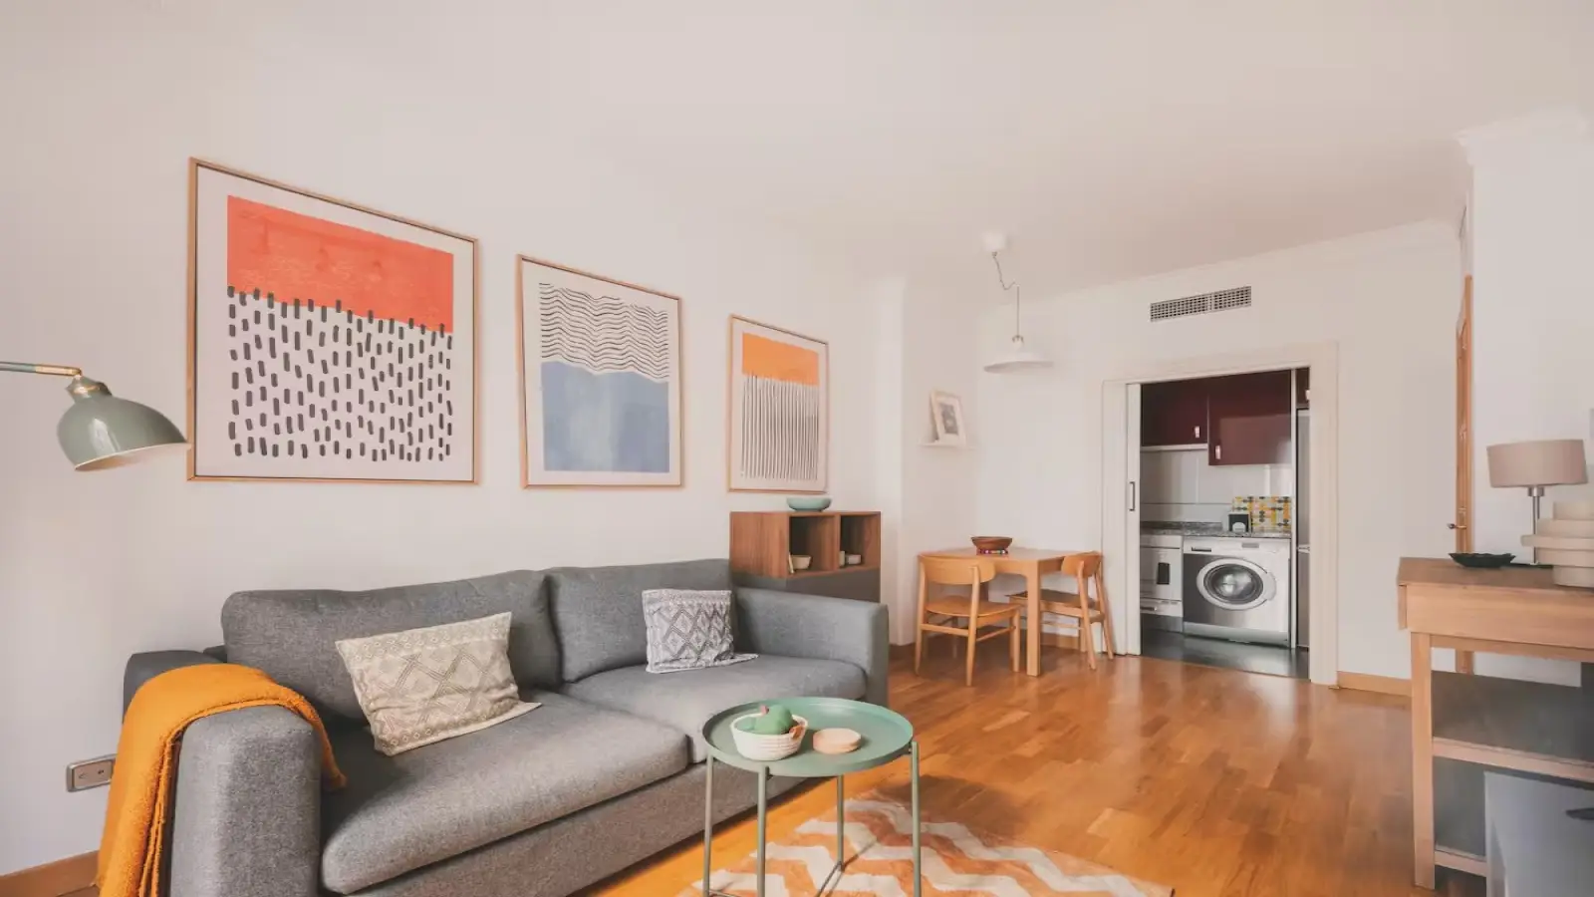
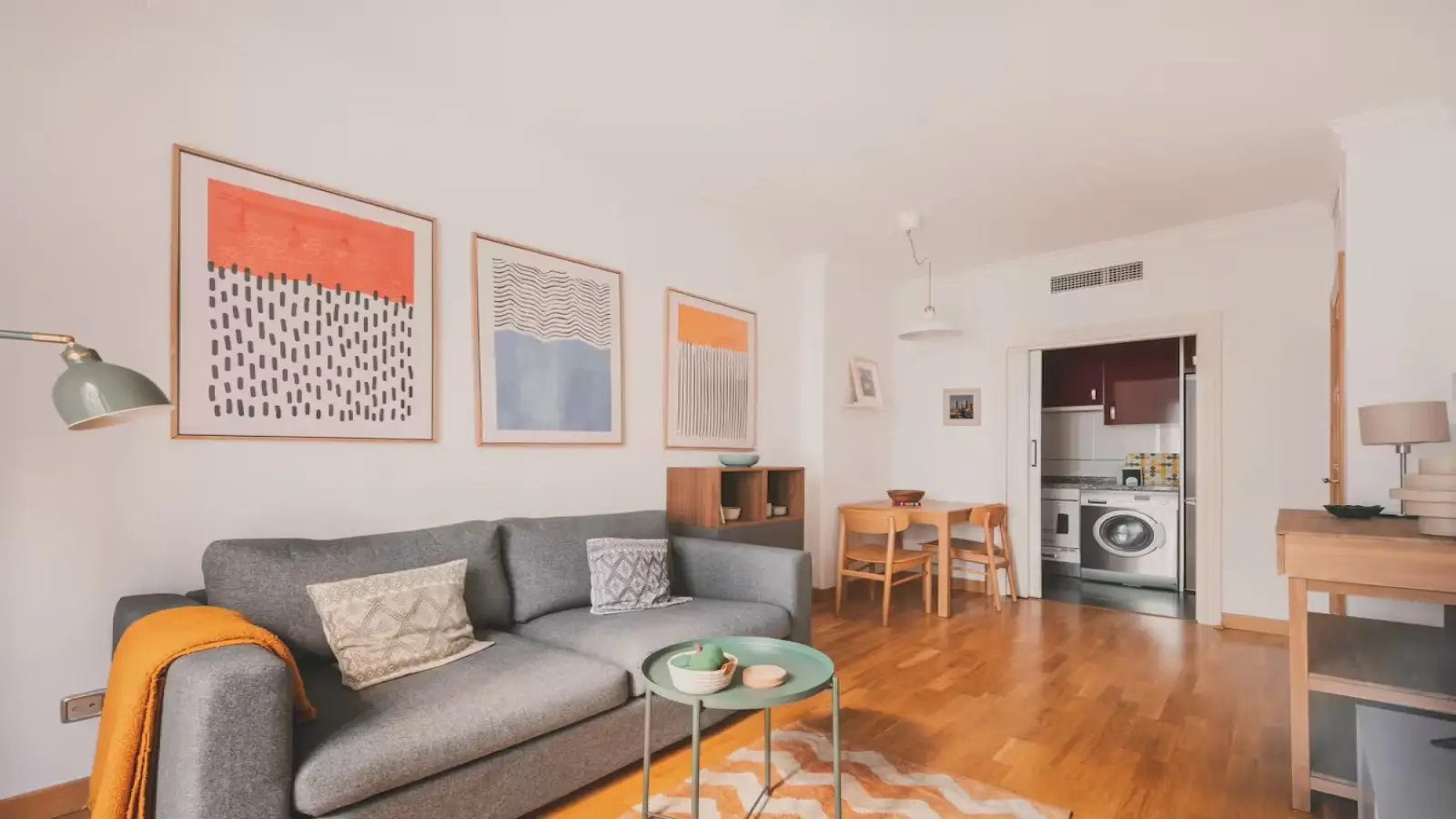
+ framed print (961, 407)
